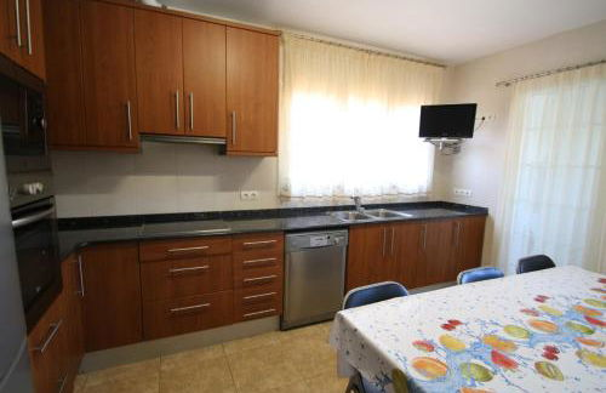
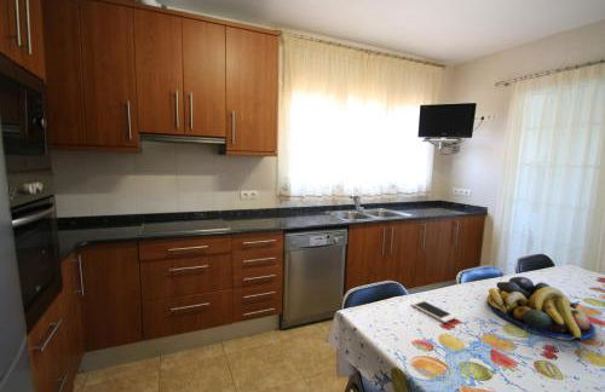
+ cell phone (432, 310)
+ fruit bowl (537, 300)
